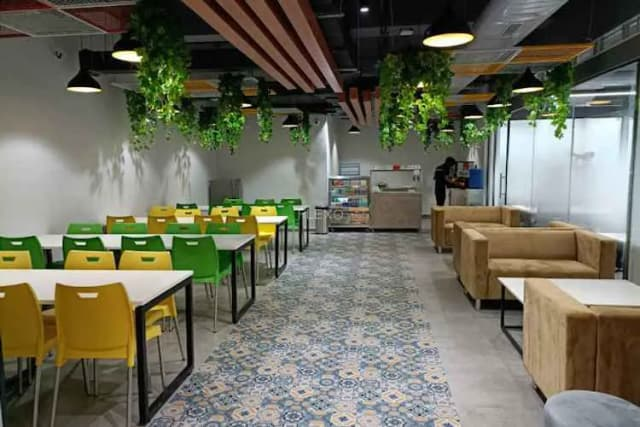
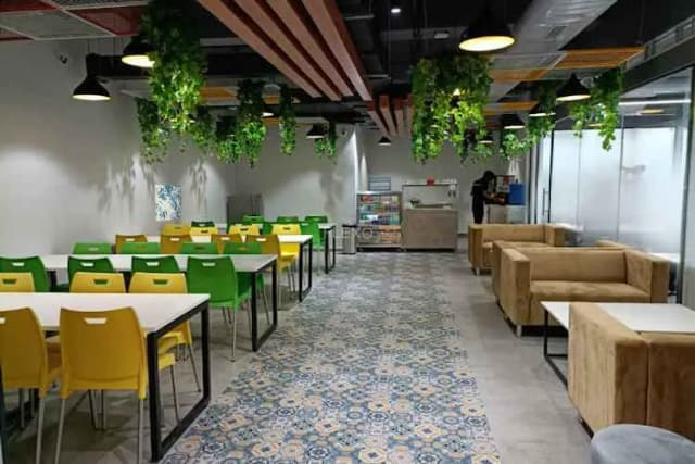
+ wall art (168, 202)
